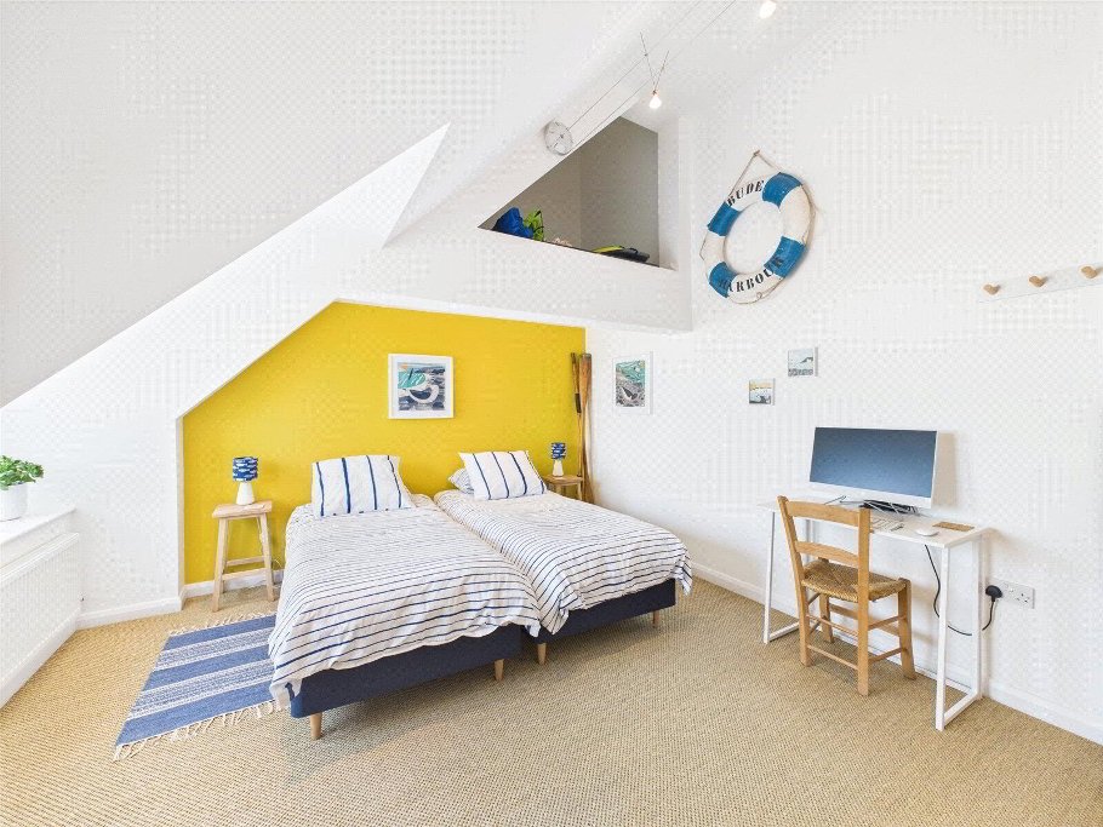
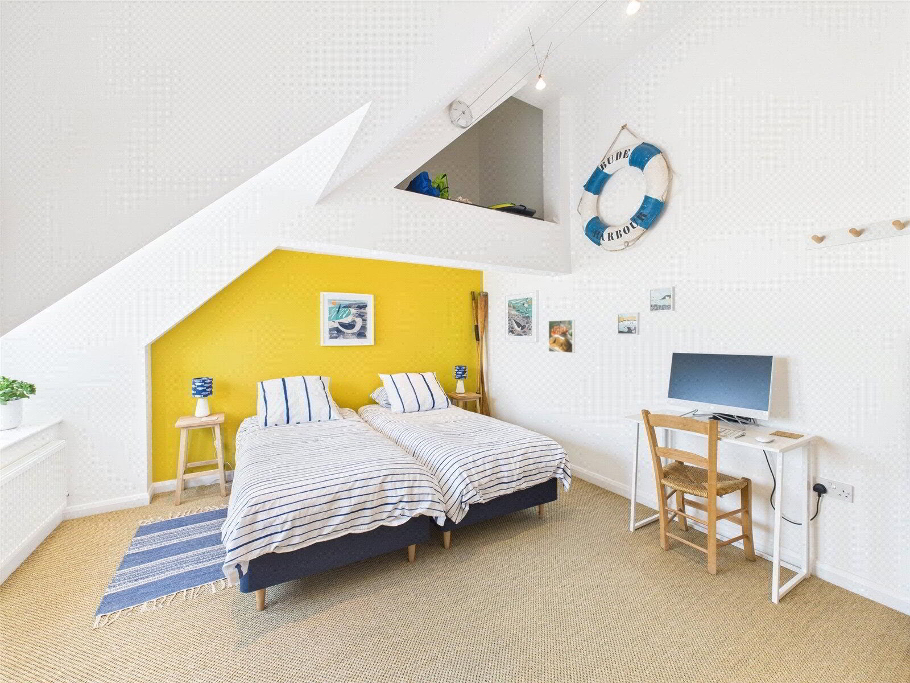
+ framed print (561, 336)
